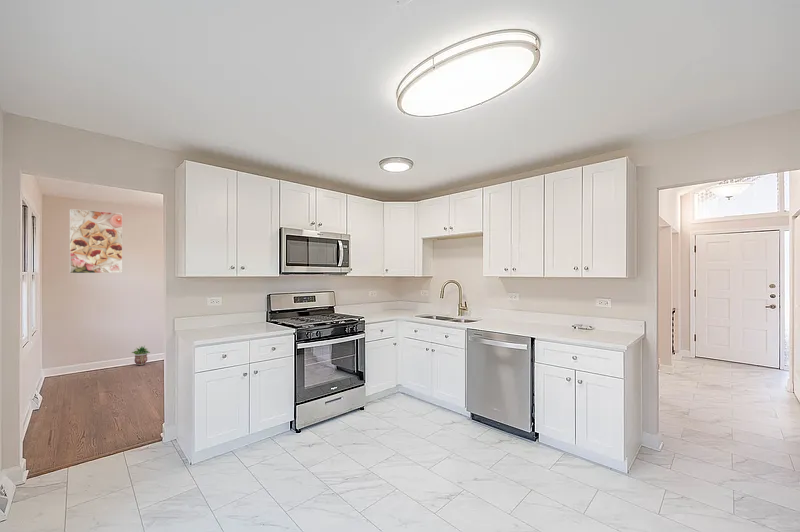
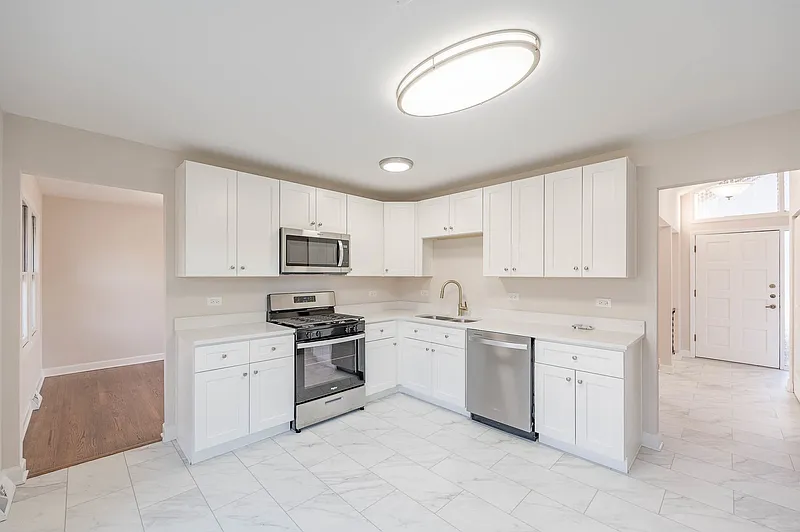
- potted plant (140, 355)
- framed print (97, 242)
